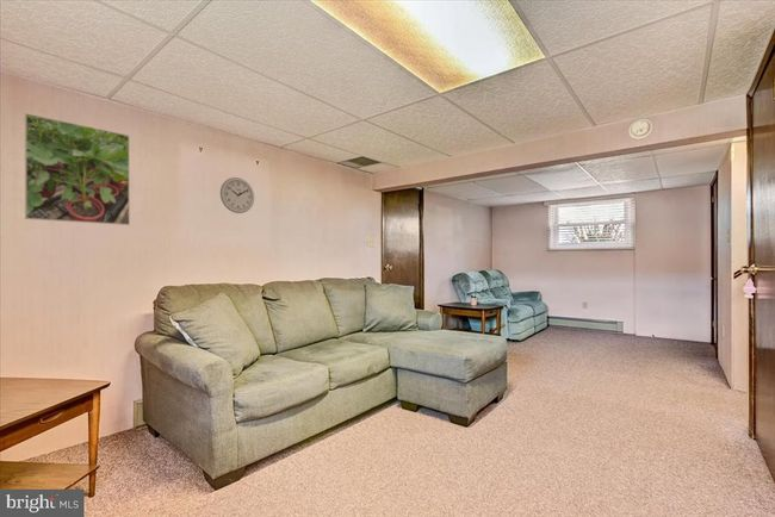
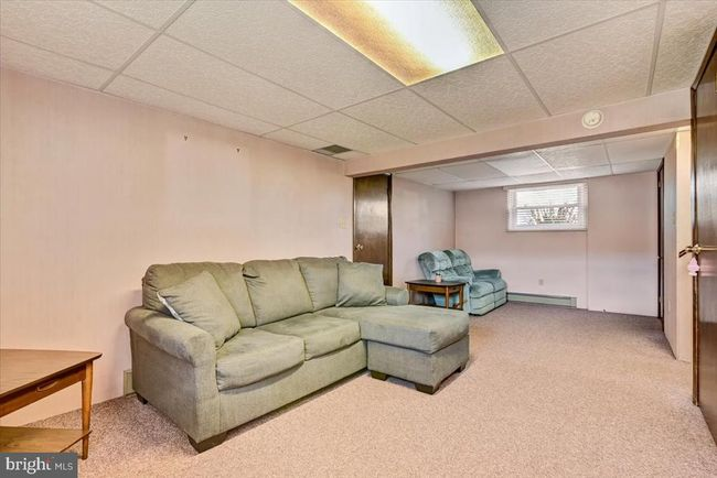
- wall clock (237, 195)
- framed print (81, 174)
